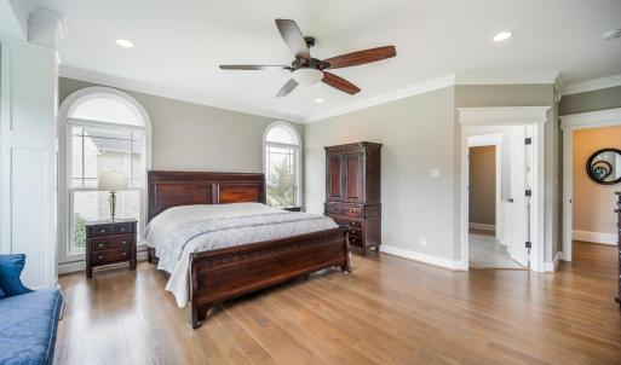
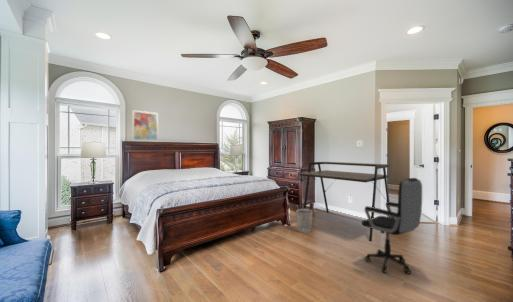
+ wall art (145, 126)
+ office chair (391, 221)
+ wastebasket (304, 220)
+ desk (343, 179)
